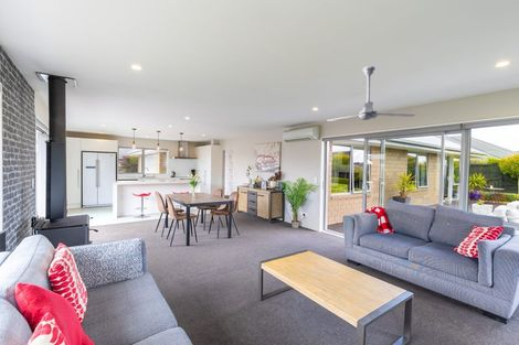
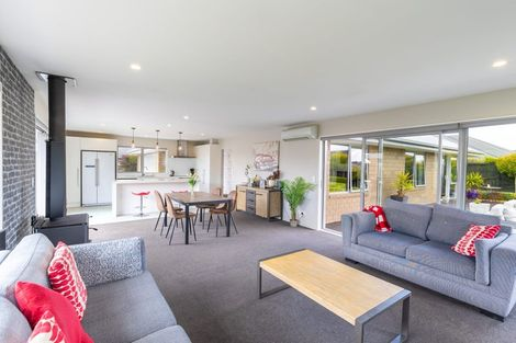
- ceiling fan (368, 89)
